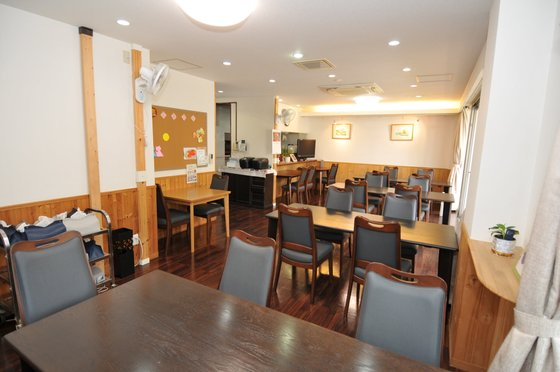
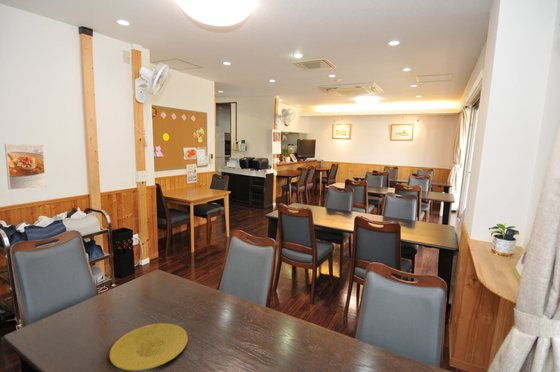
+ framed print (26, 166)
+ plate (150, 345)
